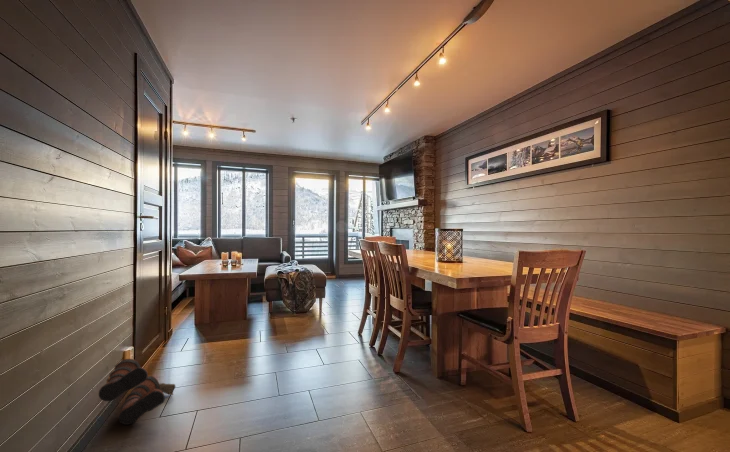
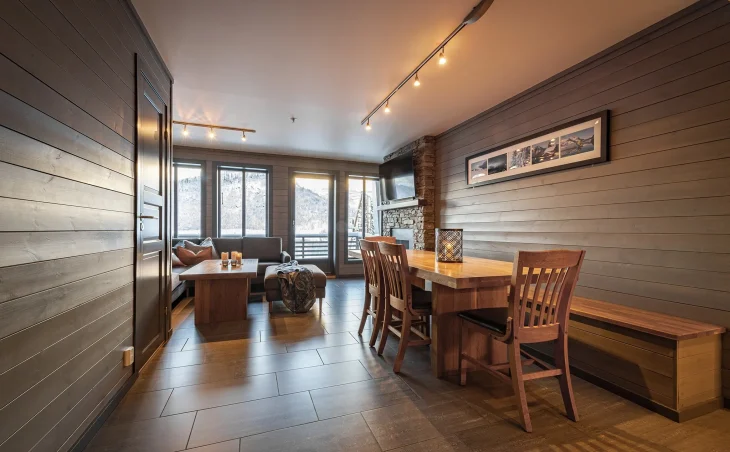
- boots (140, 382)
